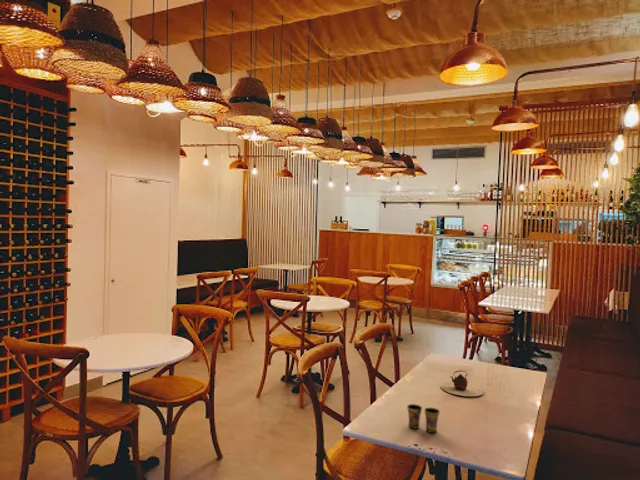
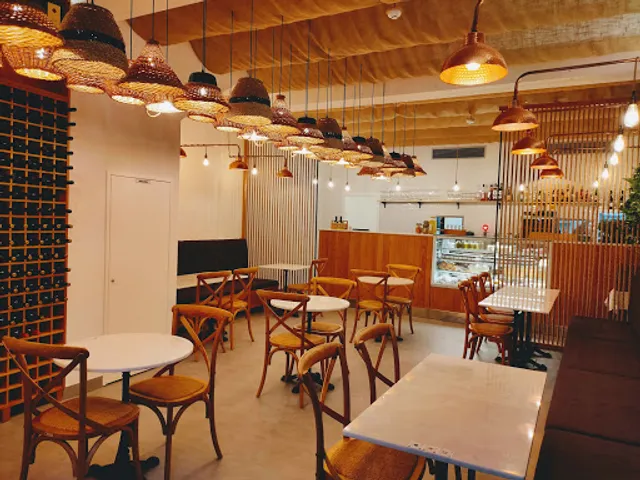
- cup (419, 418)
- teapot (461, 379)
